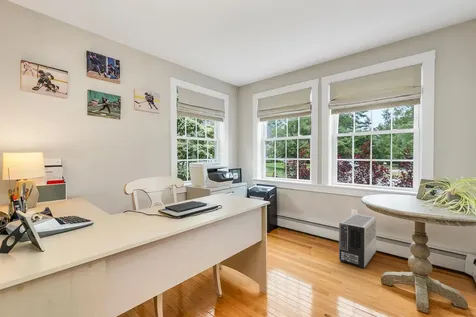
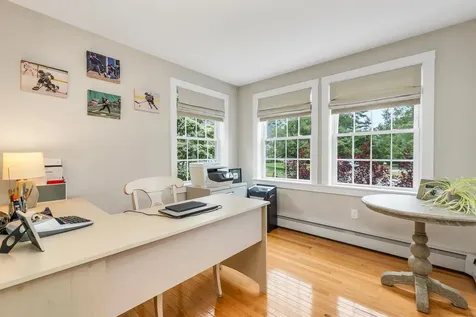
- air purifier (358, 238)
